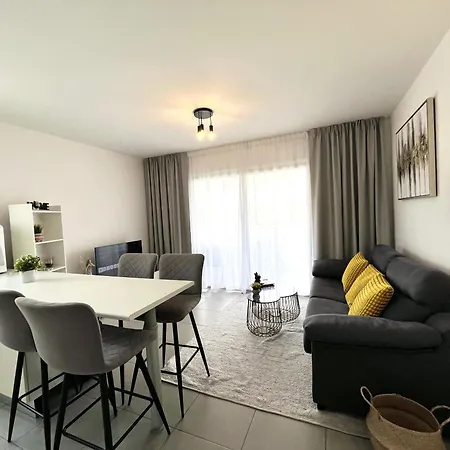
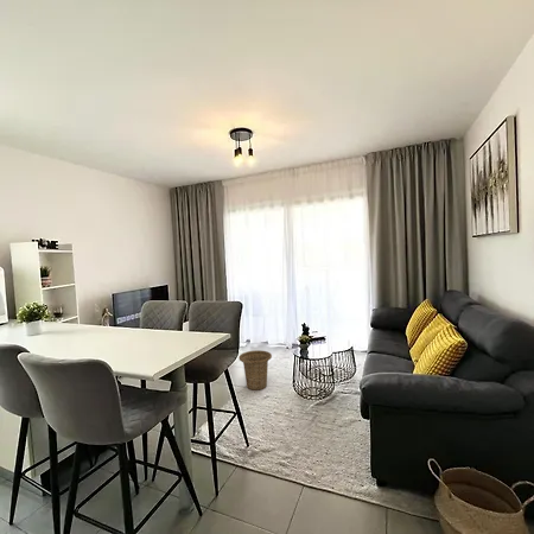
+ basket (255, 370)
